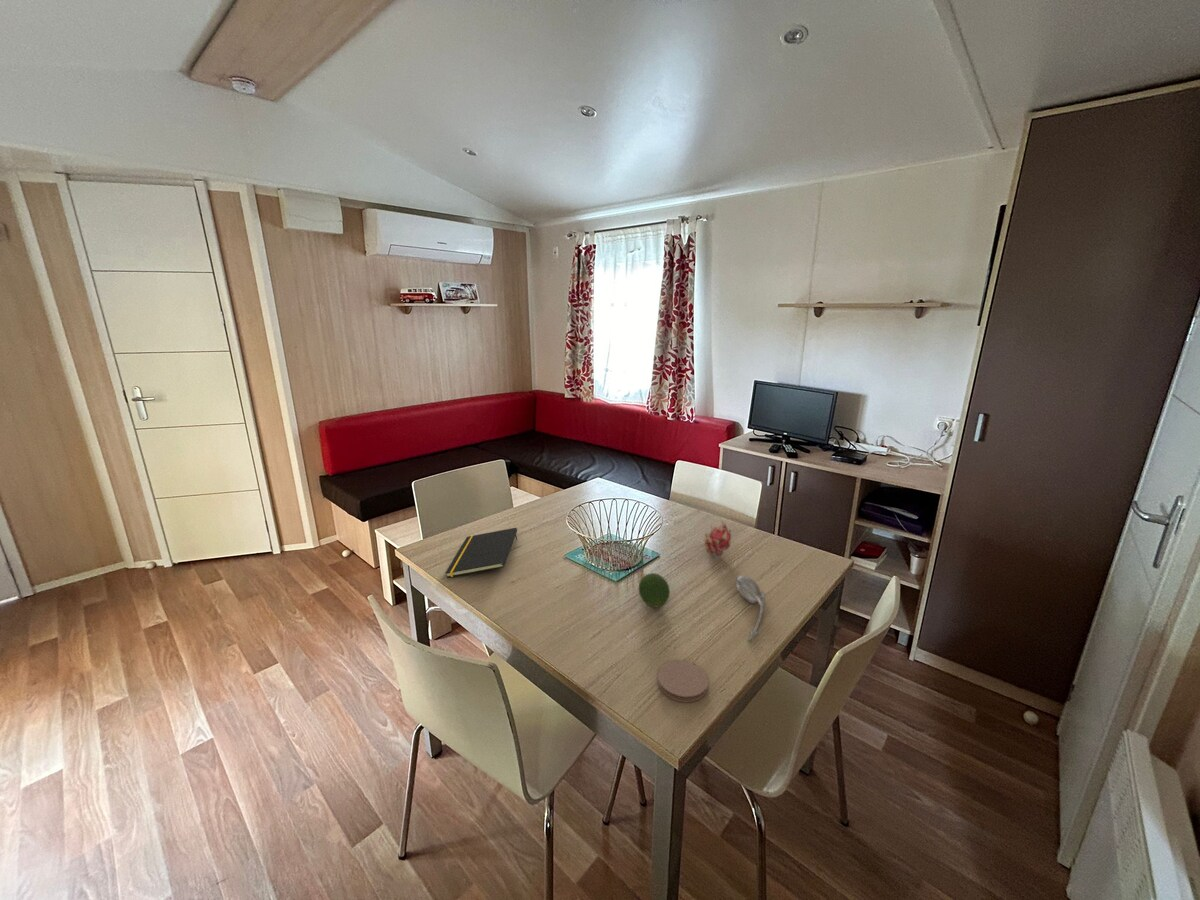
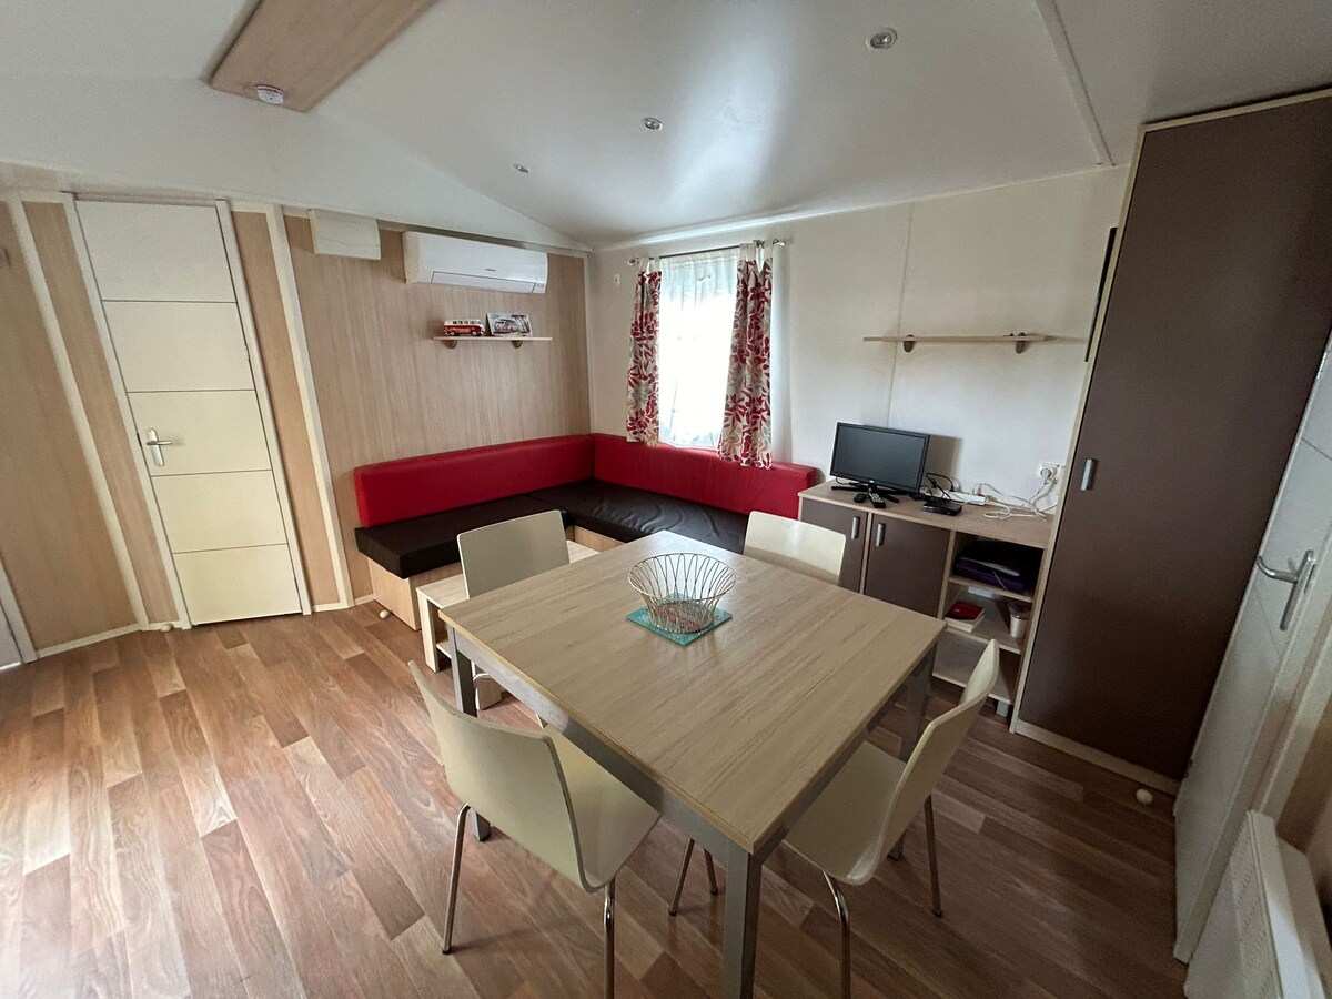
- coaster (682, 680)
- notepad (483, 550)
- fruit (717, 537)
- spoon (746, 600)
- fruit (654, 589)
